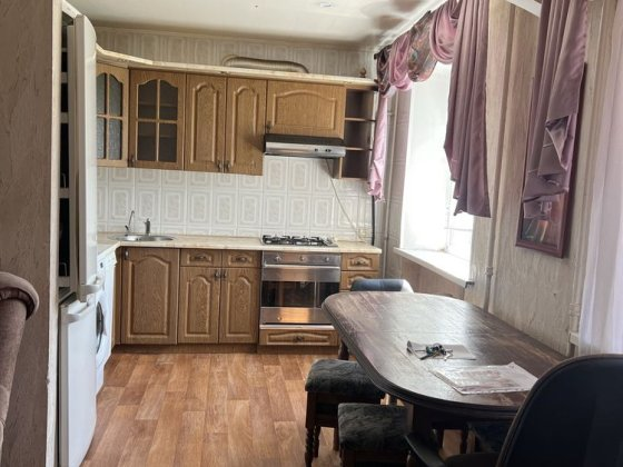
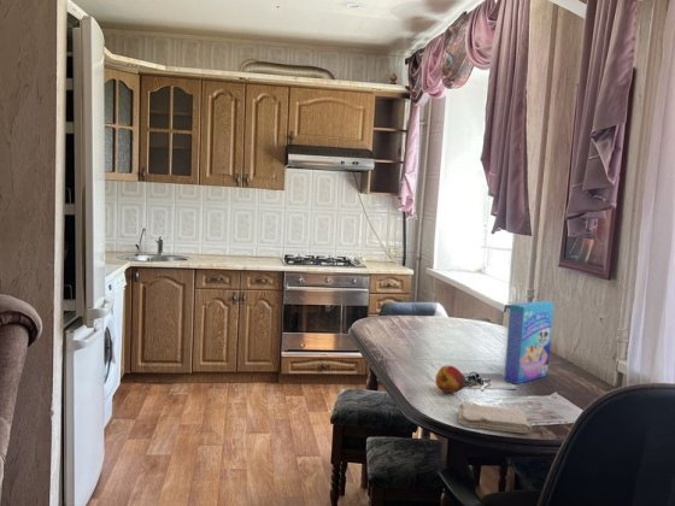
+ cereal box (529, 340)
+ washcloth (492, 417)
+ fruit (450, 378)
